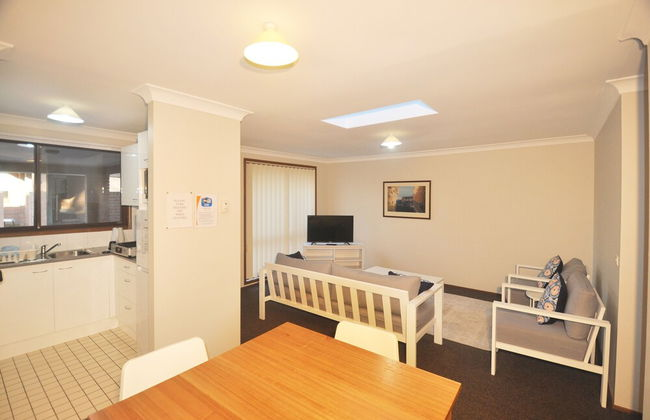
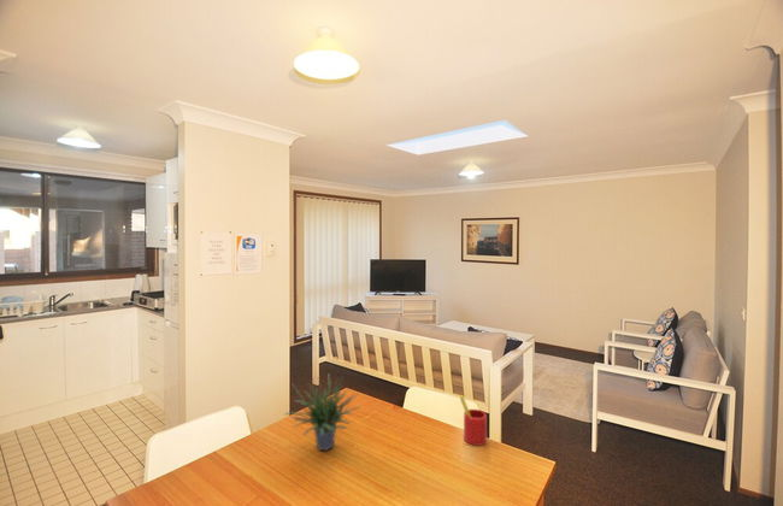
+ straw (472, 417)
+ potted plant (320, 406)
